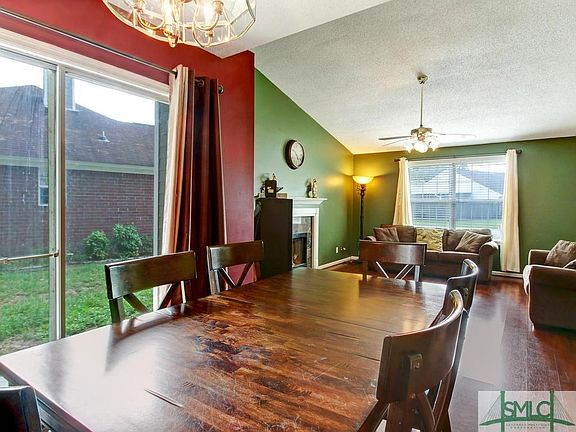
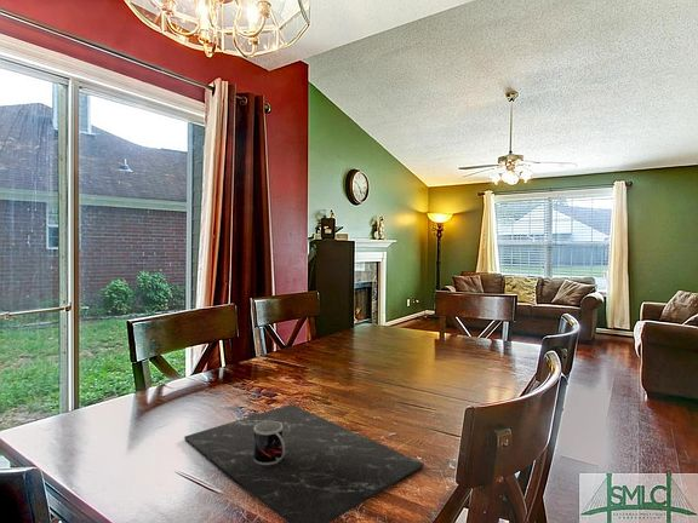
+ placemat (296, 435)
